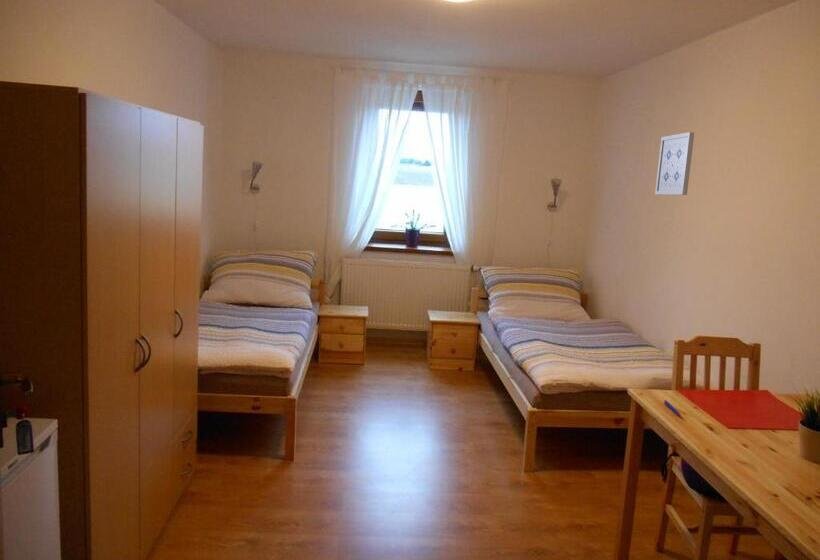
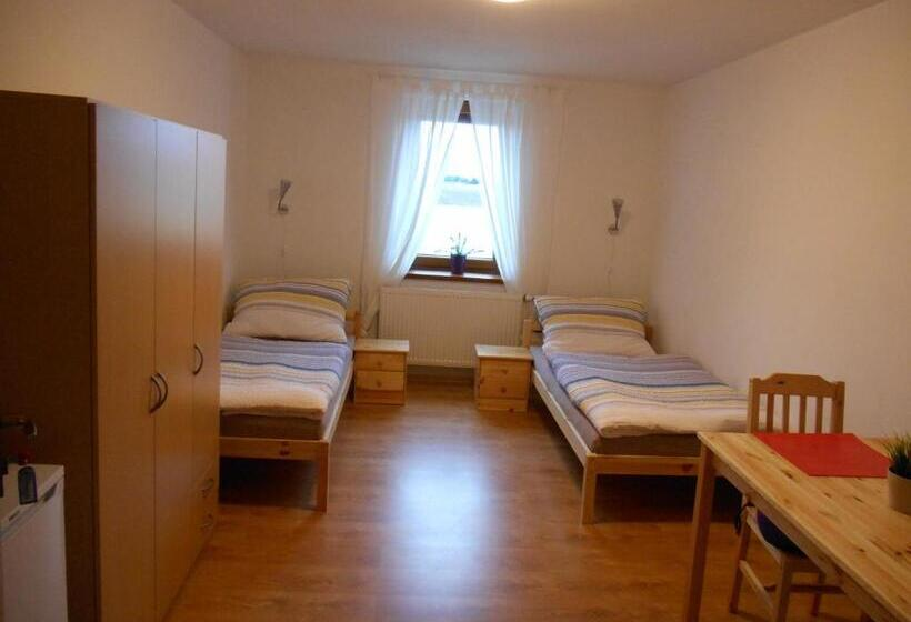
- pen (672, 408)
- wall art (673, 165)
